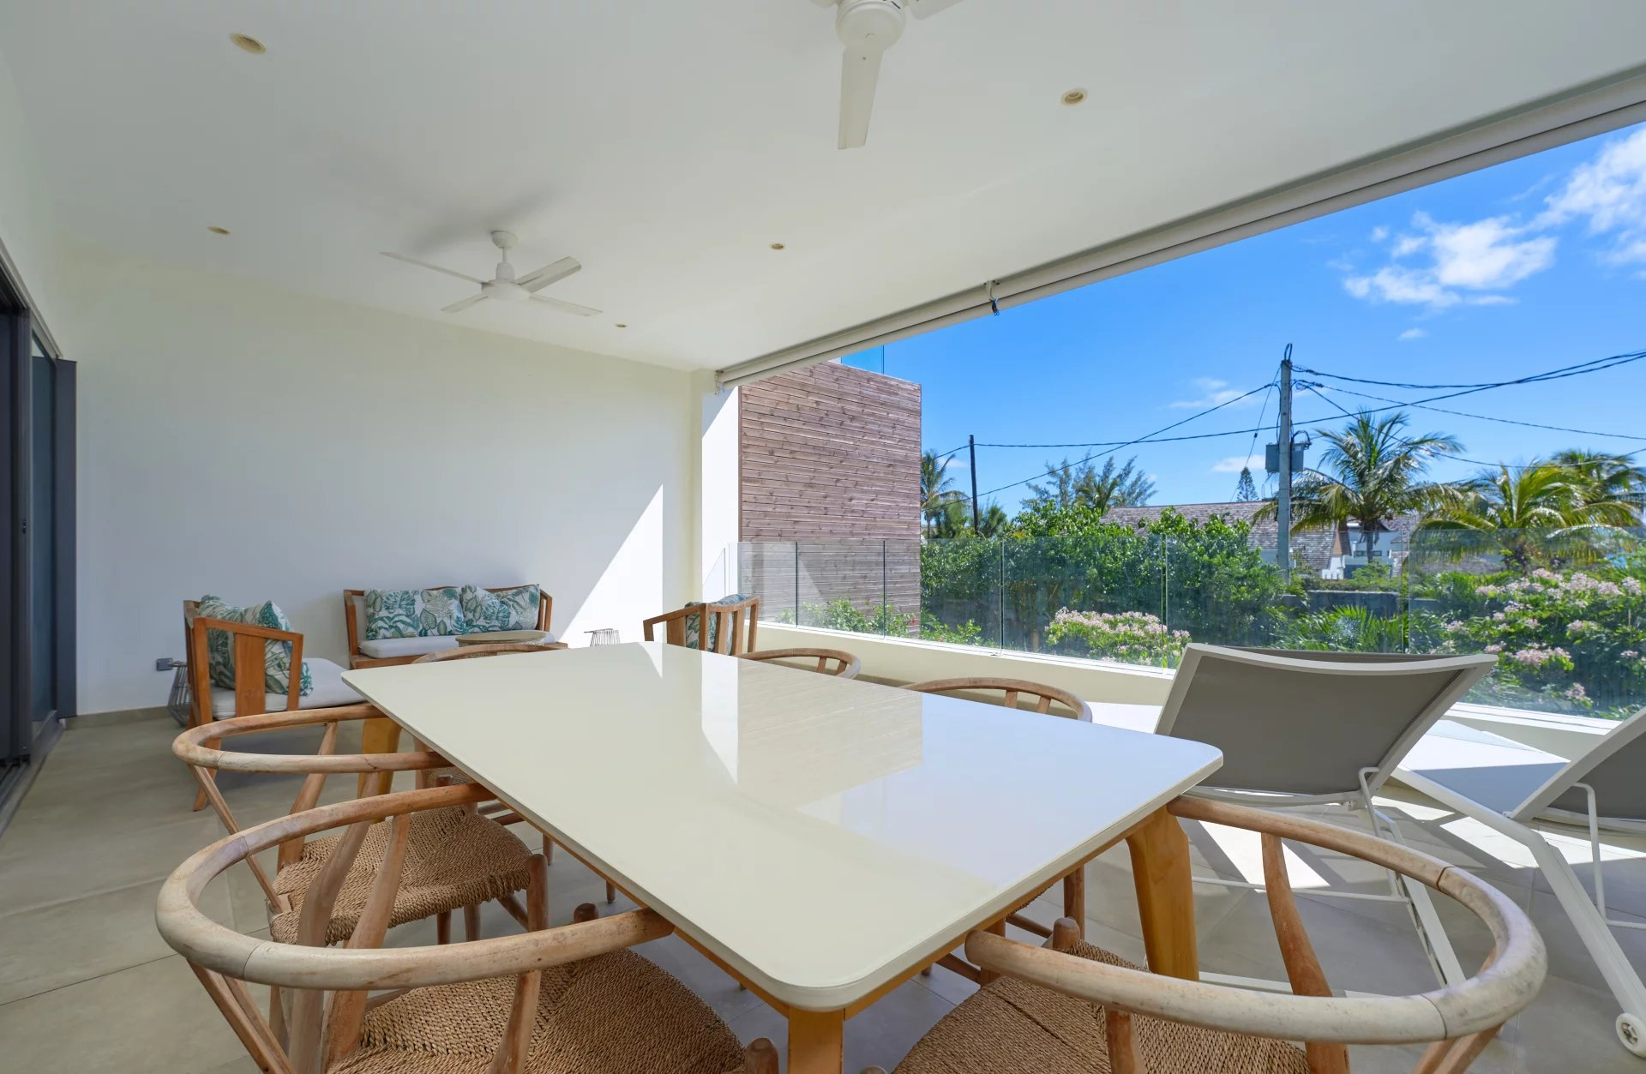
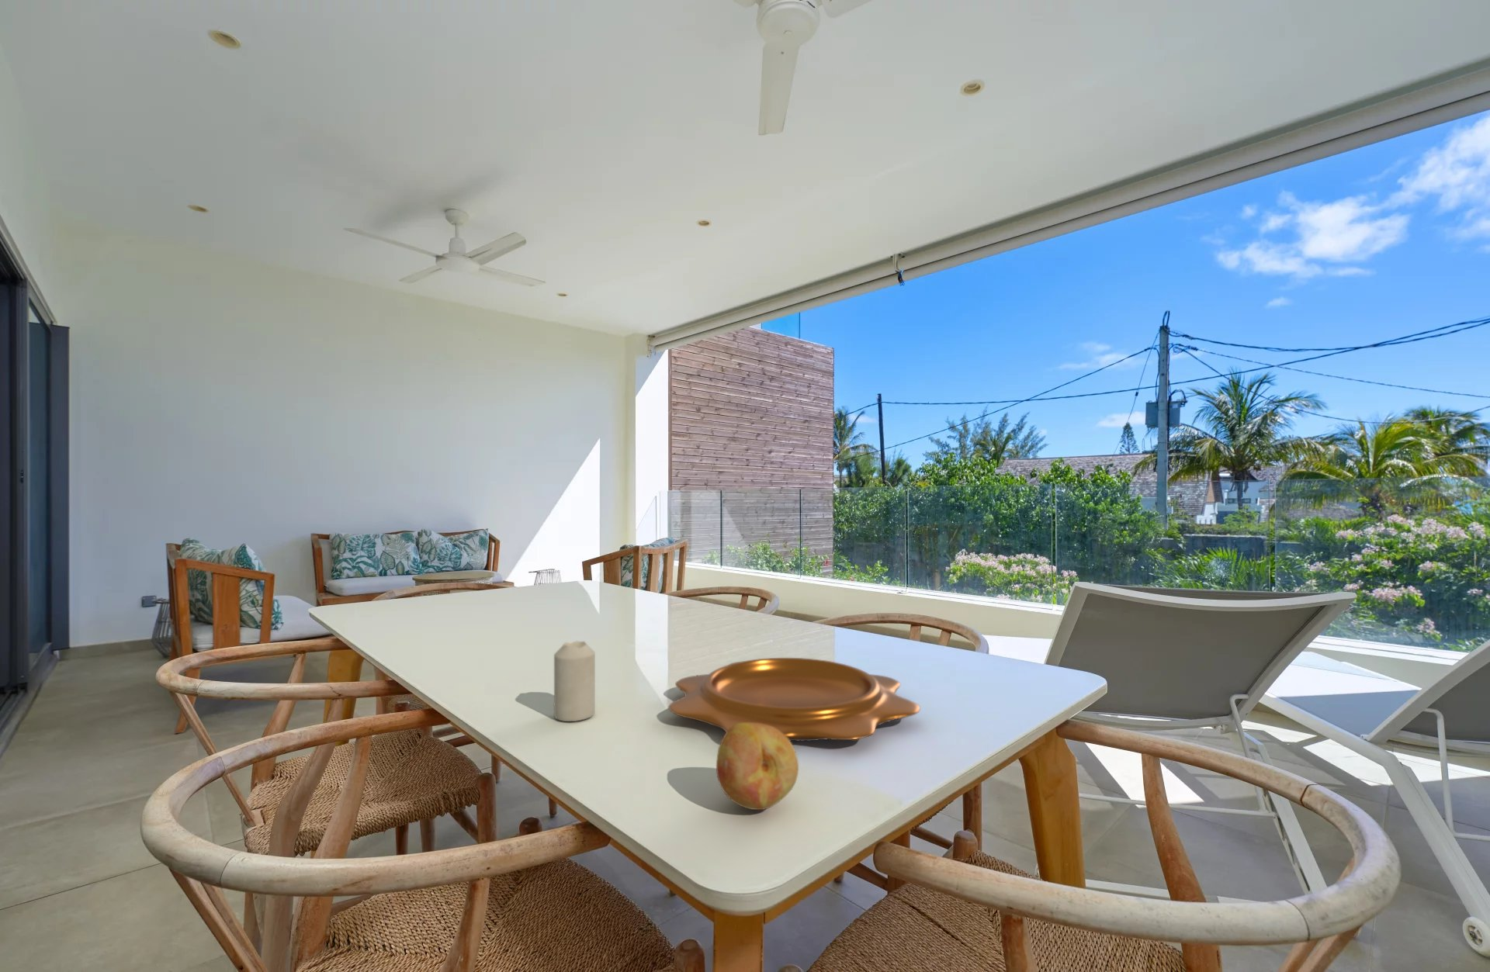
+ fruit (757, 762)
+ candle (574, 679)
+ decorative bowl (790, 692)
